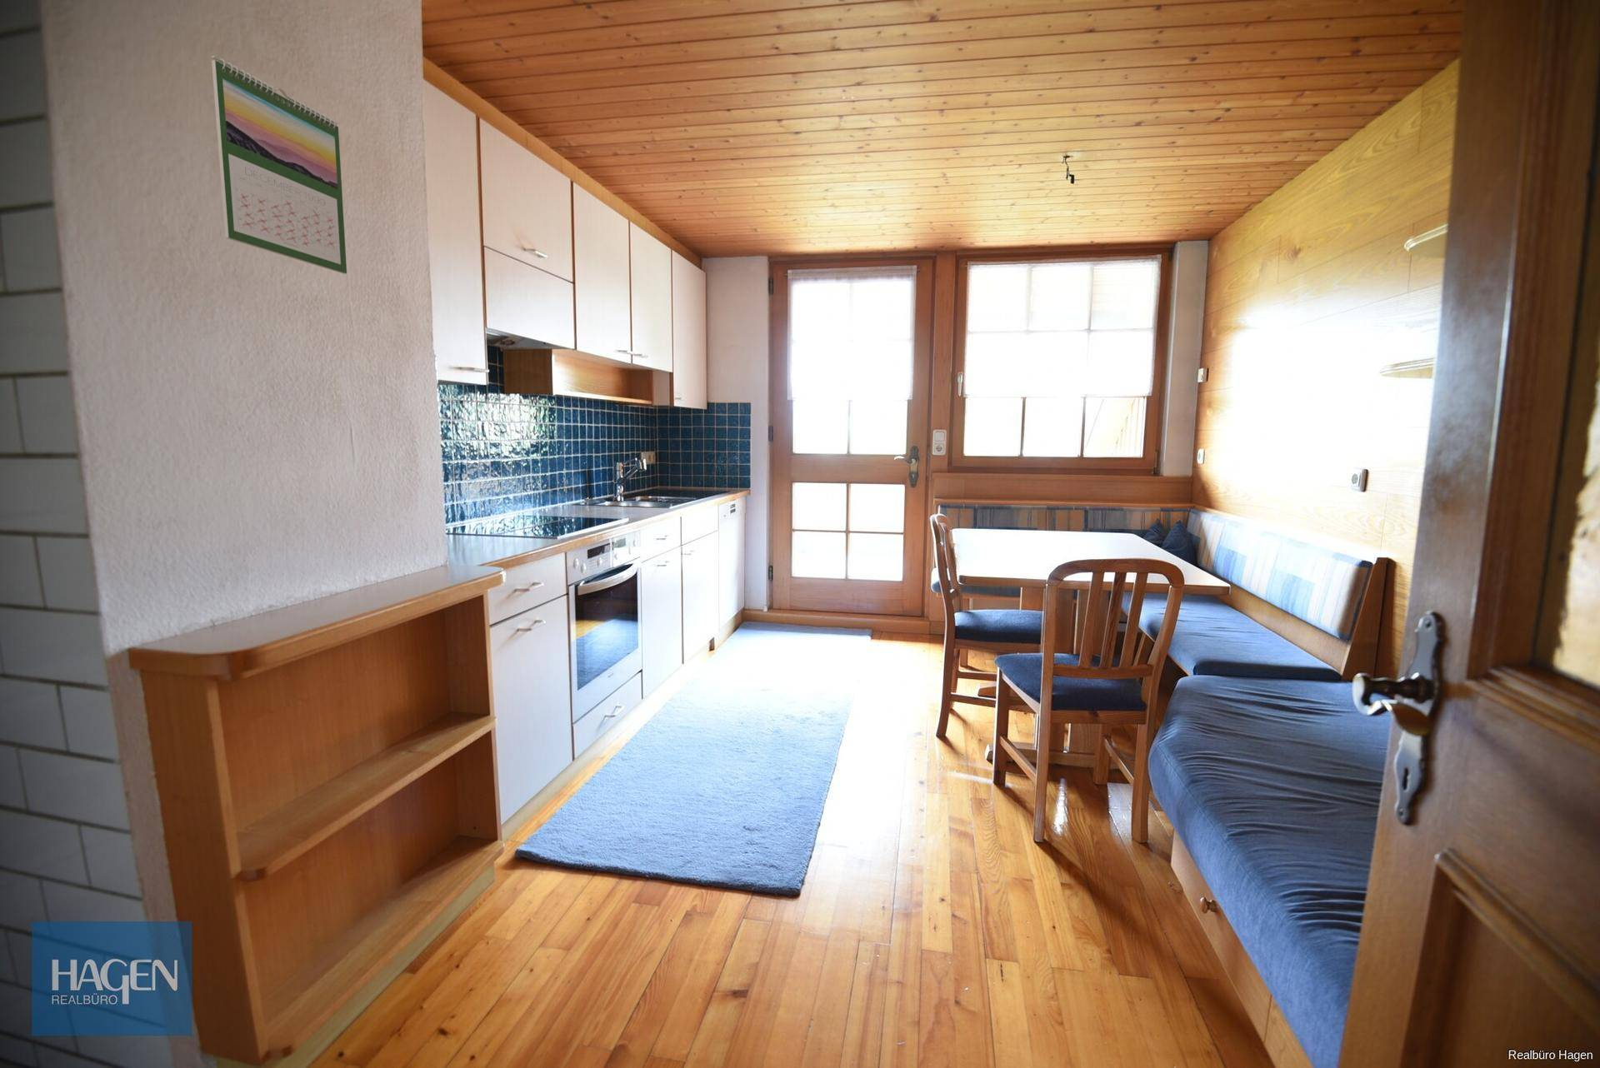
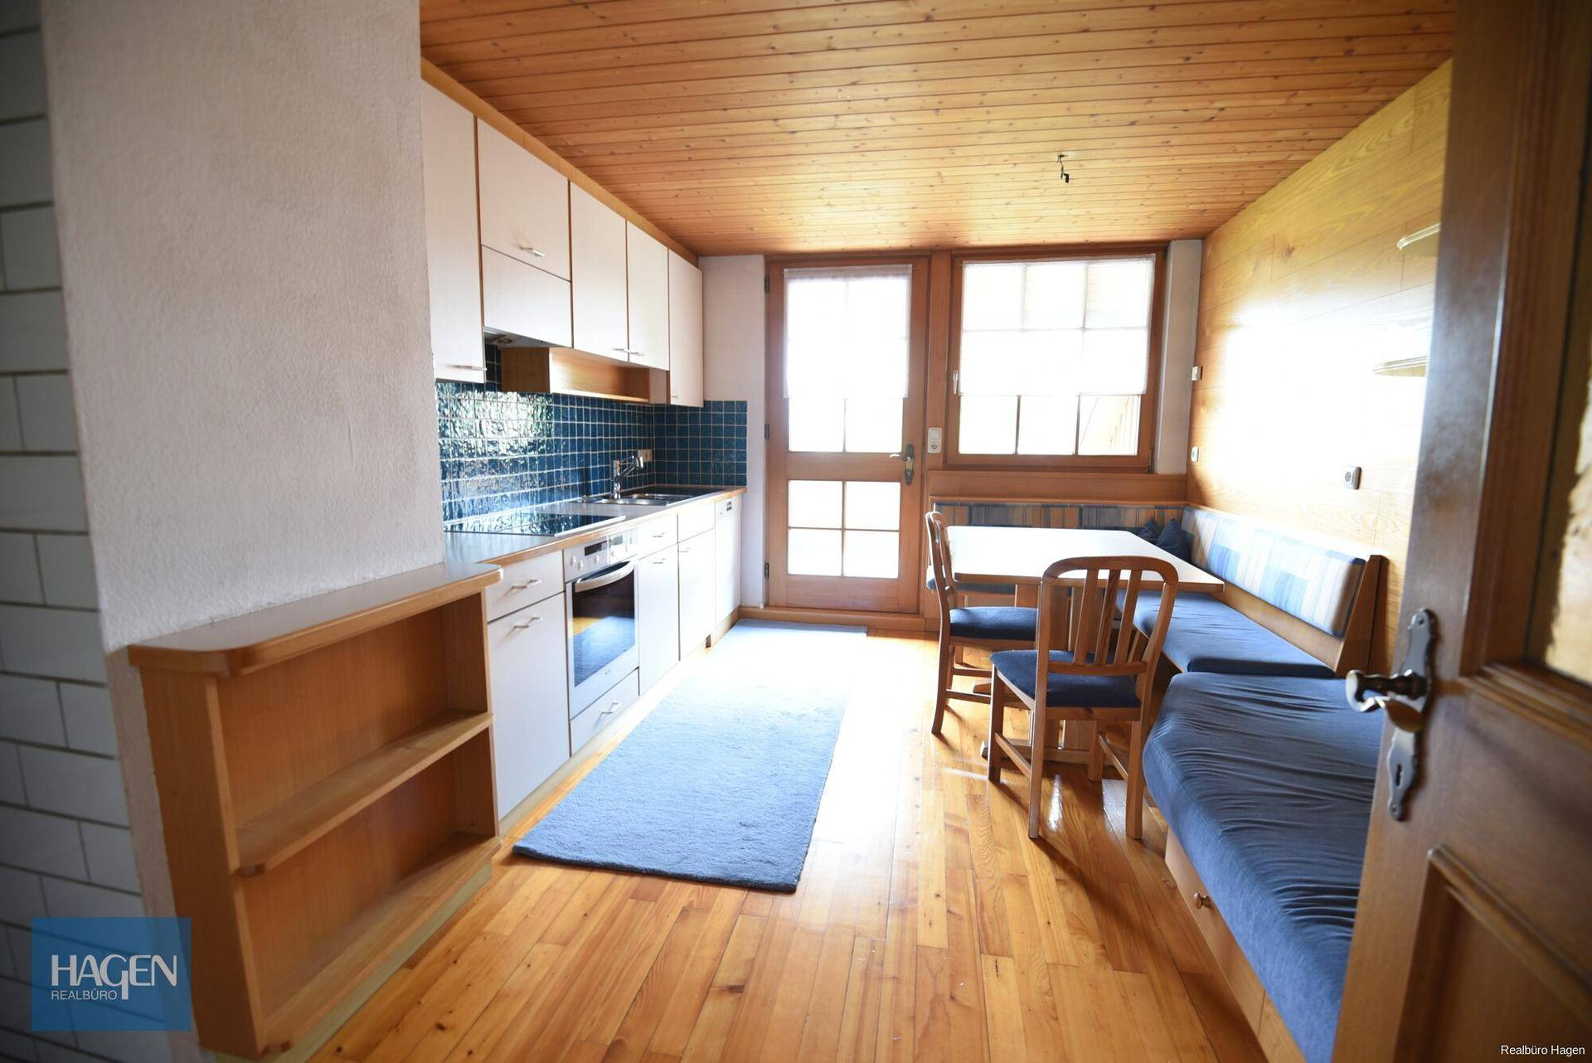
- calendar (286, 173)
